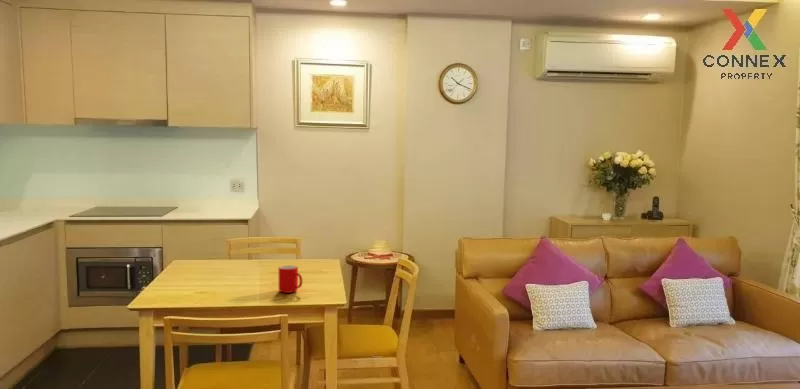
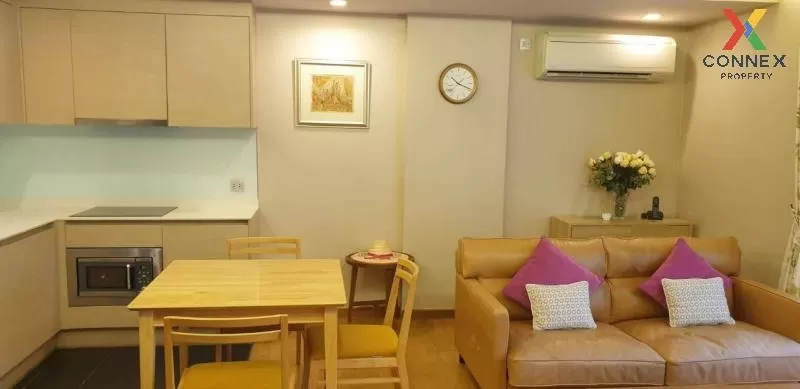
- cup (291, 280)
